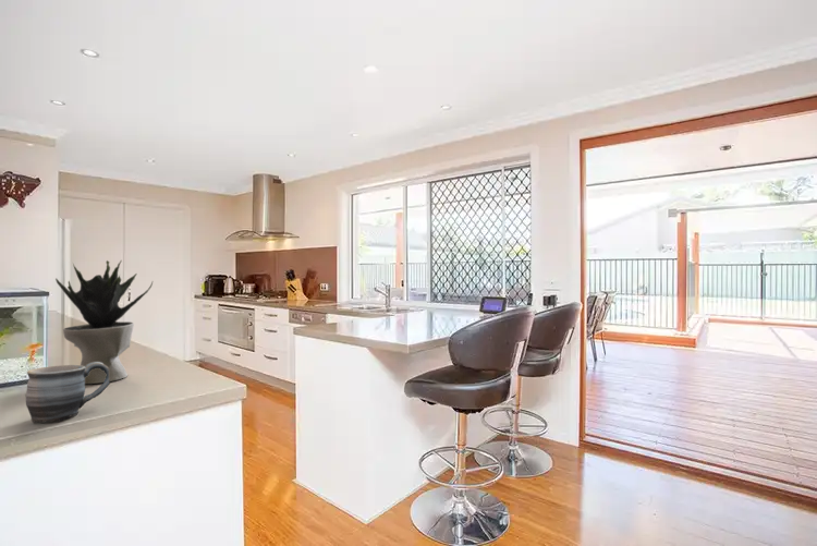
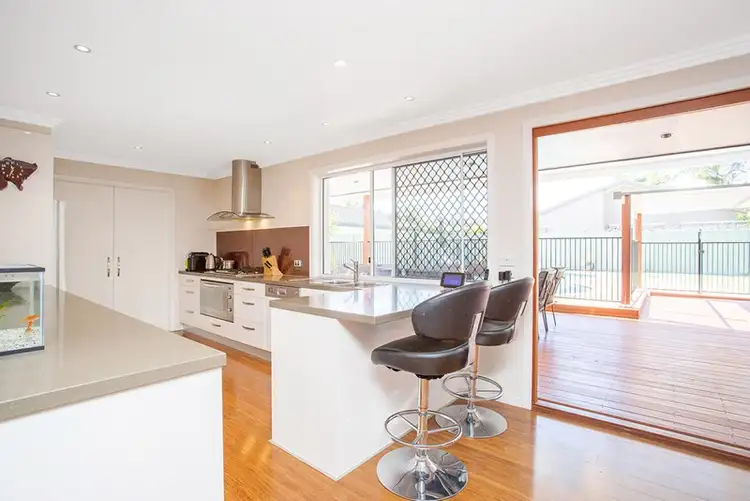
- potted plant (103, 318)
- mug (68, 389)
